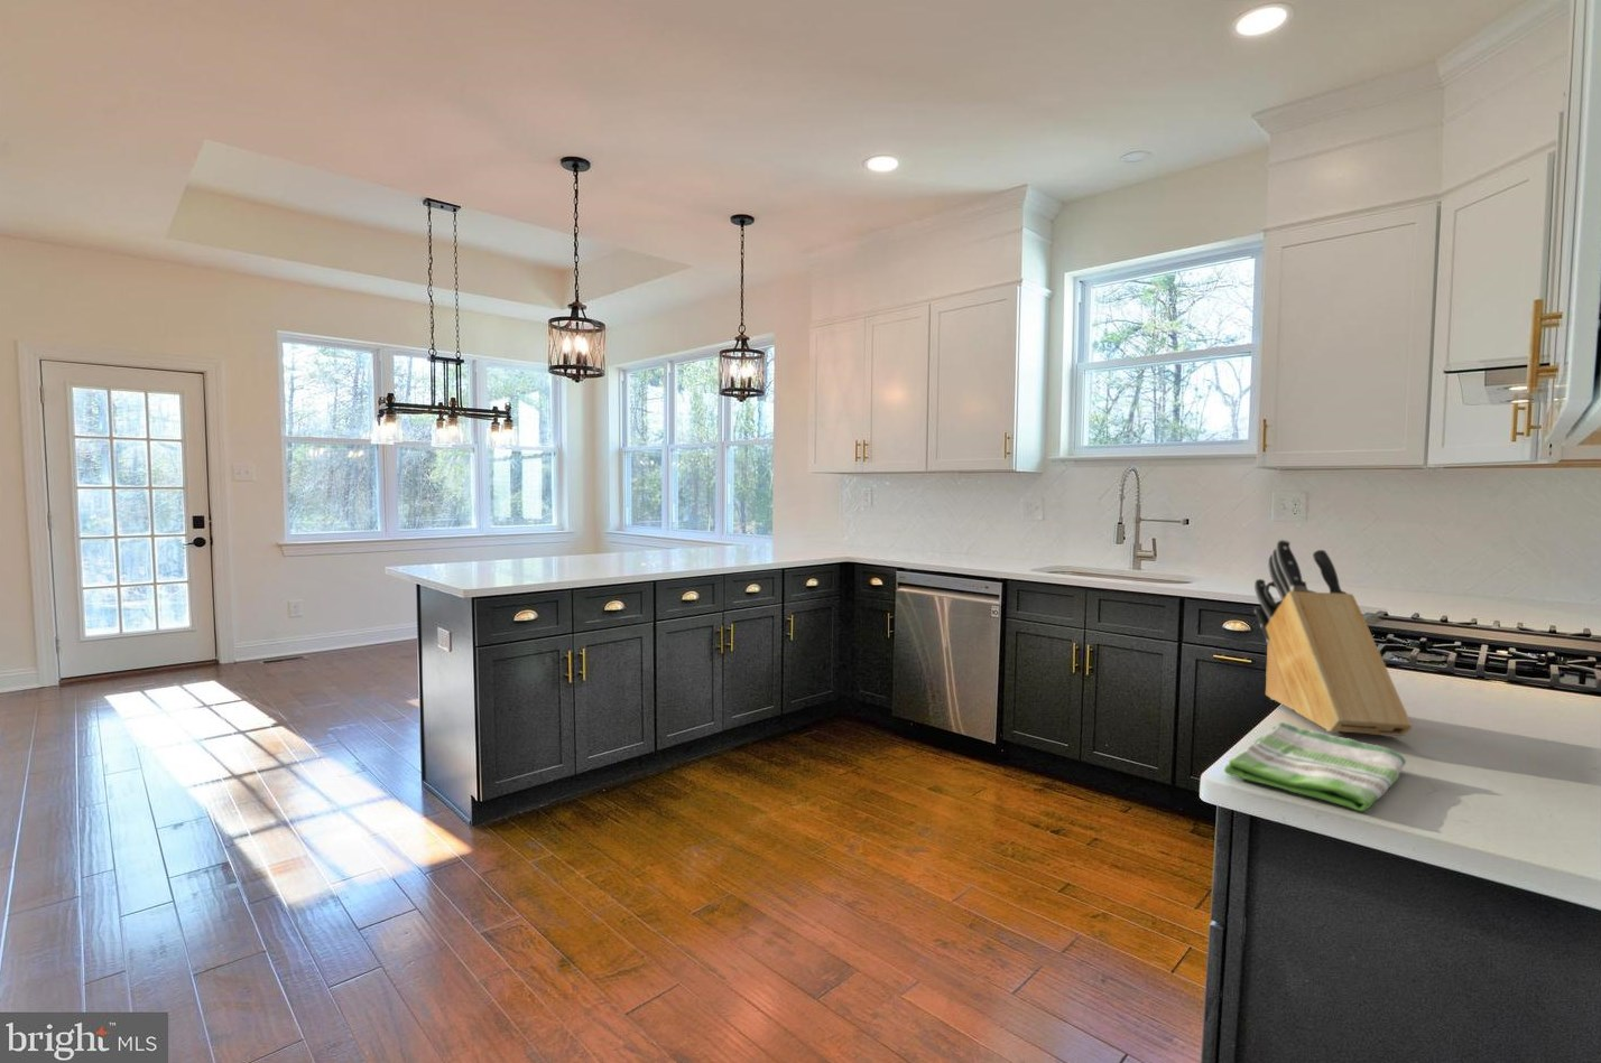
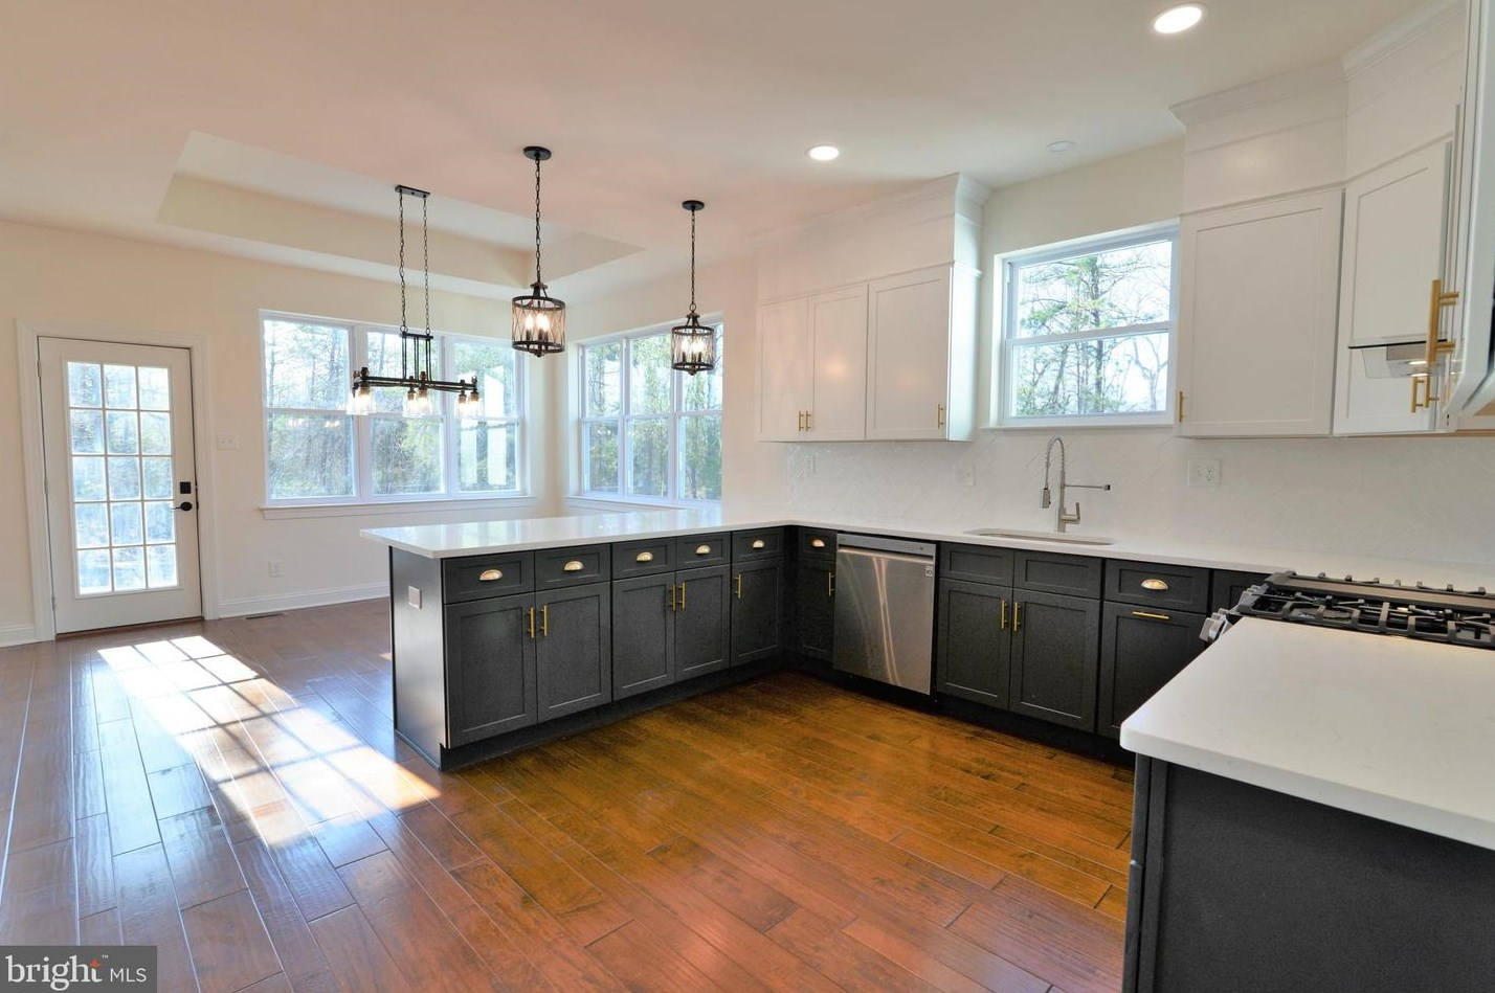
- dish towel (1316, 760)
- knife block (1321, 628)
